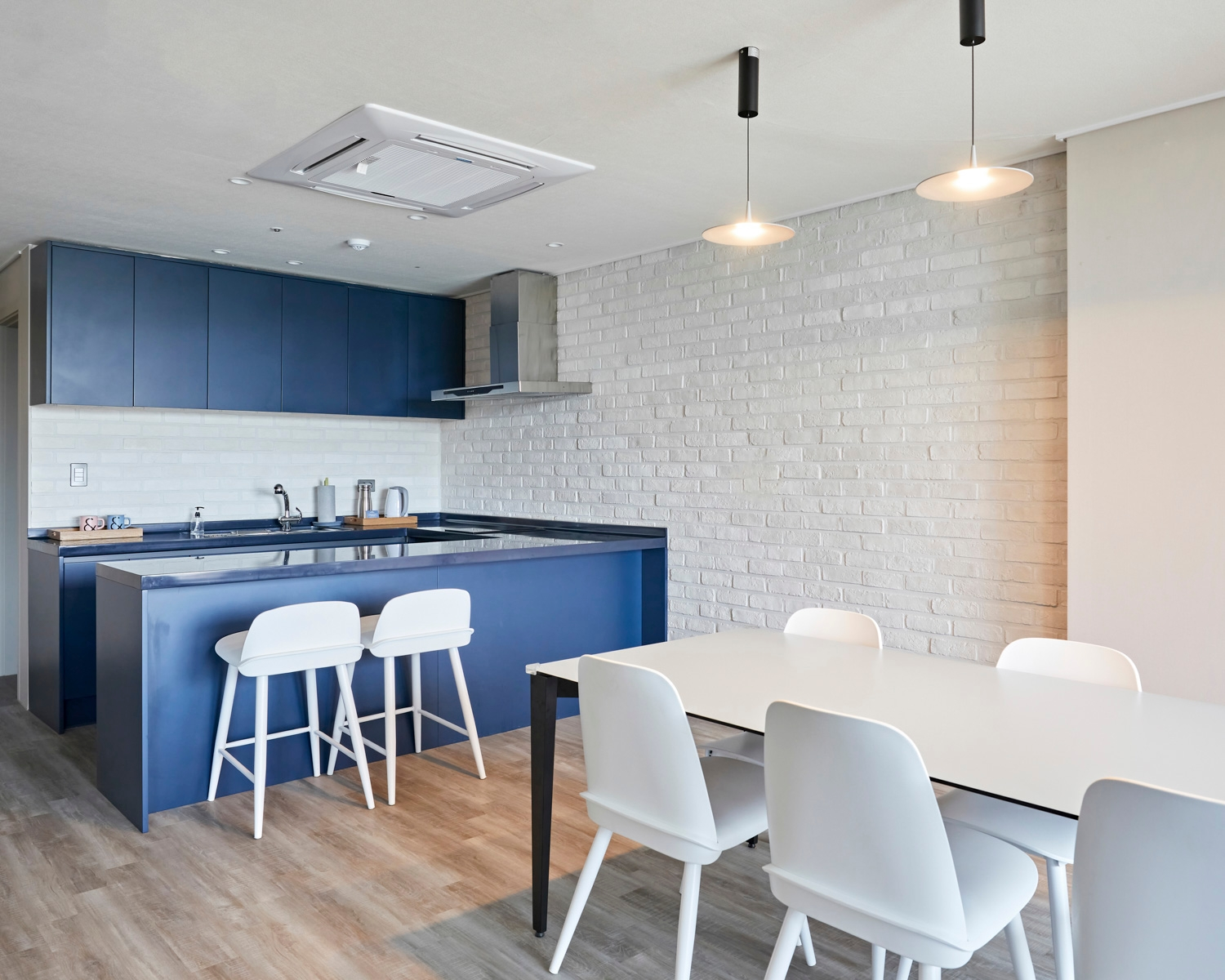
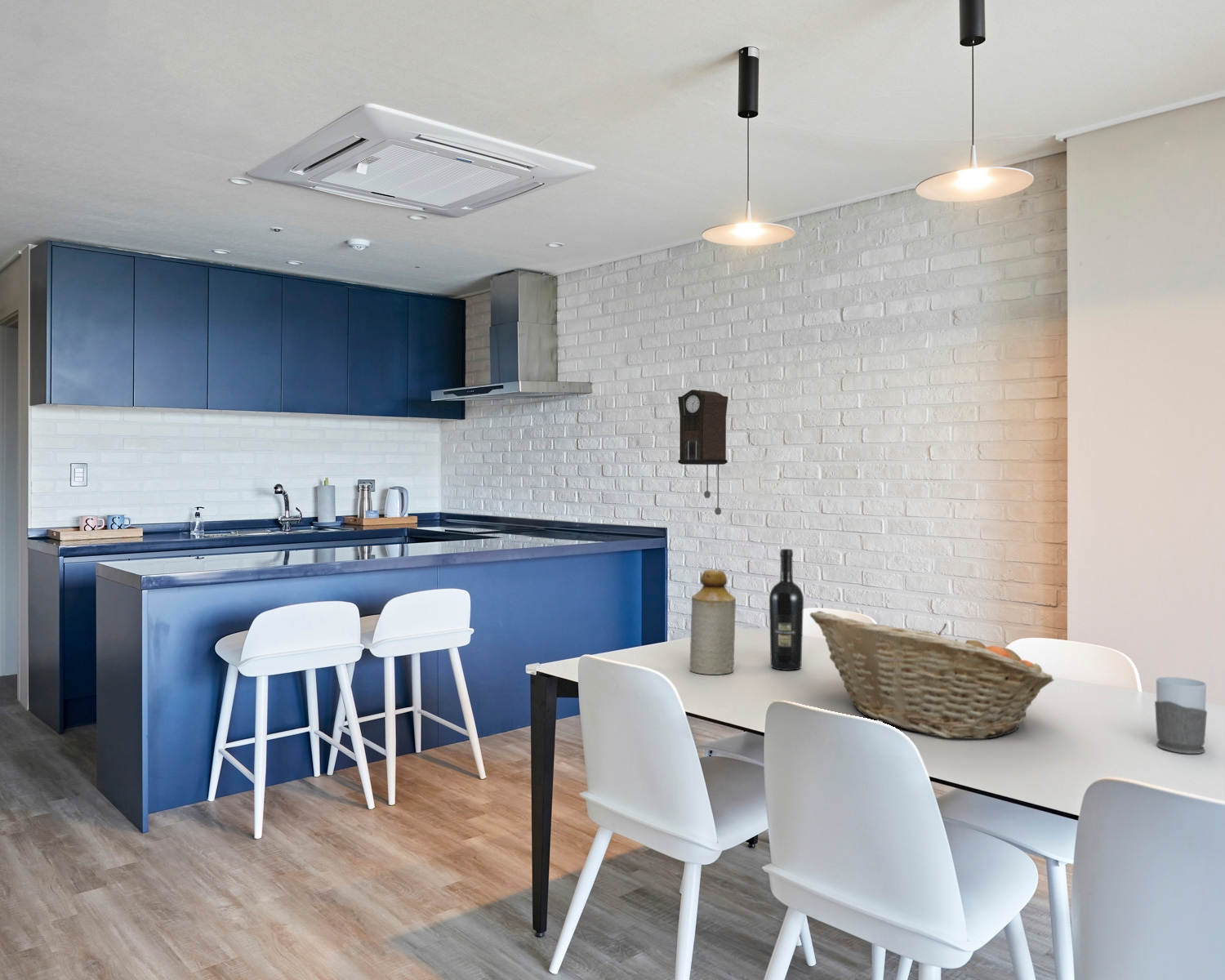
+ fruit basket (923, 665)
+ wine bottle (786, 608)
+ mug (1186, 713)
+ bottle (712, 620)
+ pendulum clock (702, 452)
